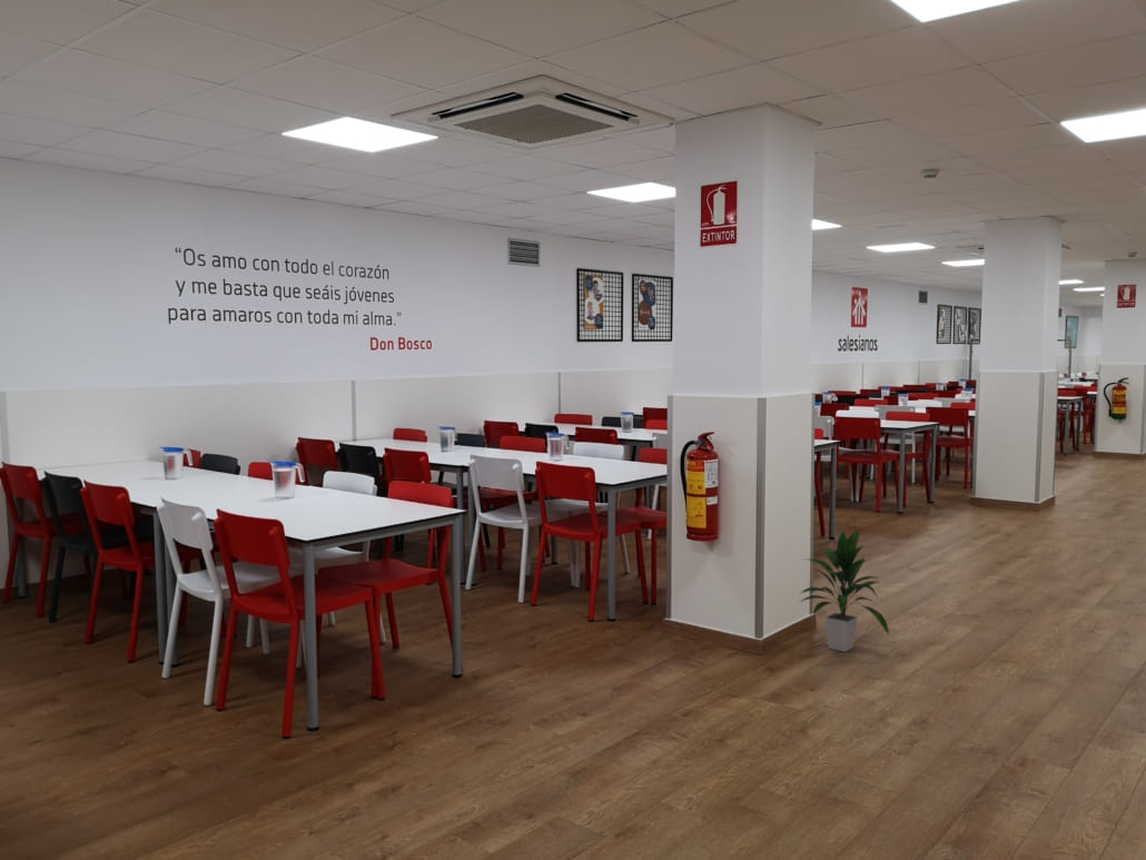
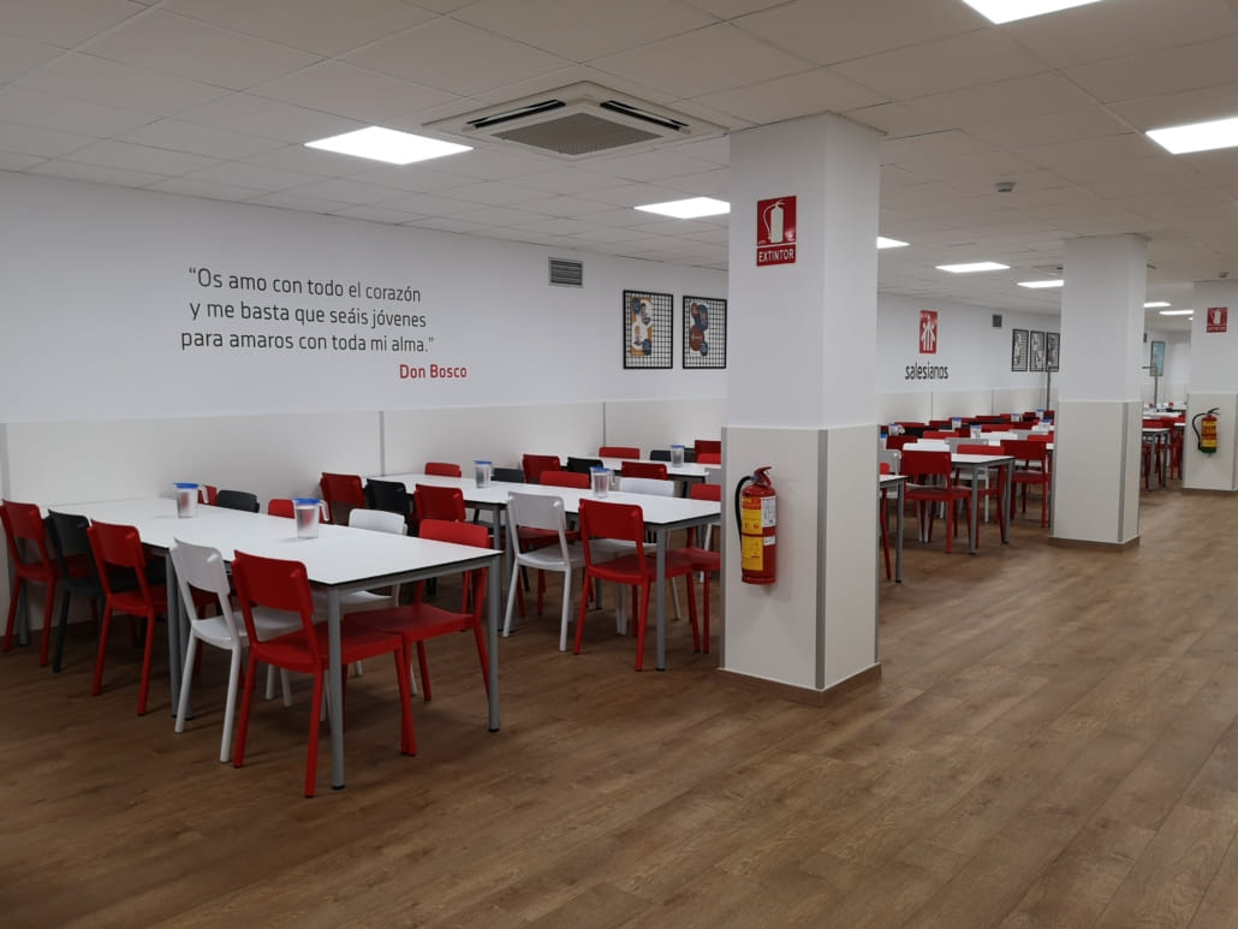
- indoor plant (844, 591)
